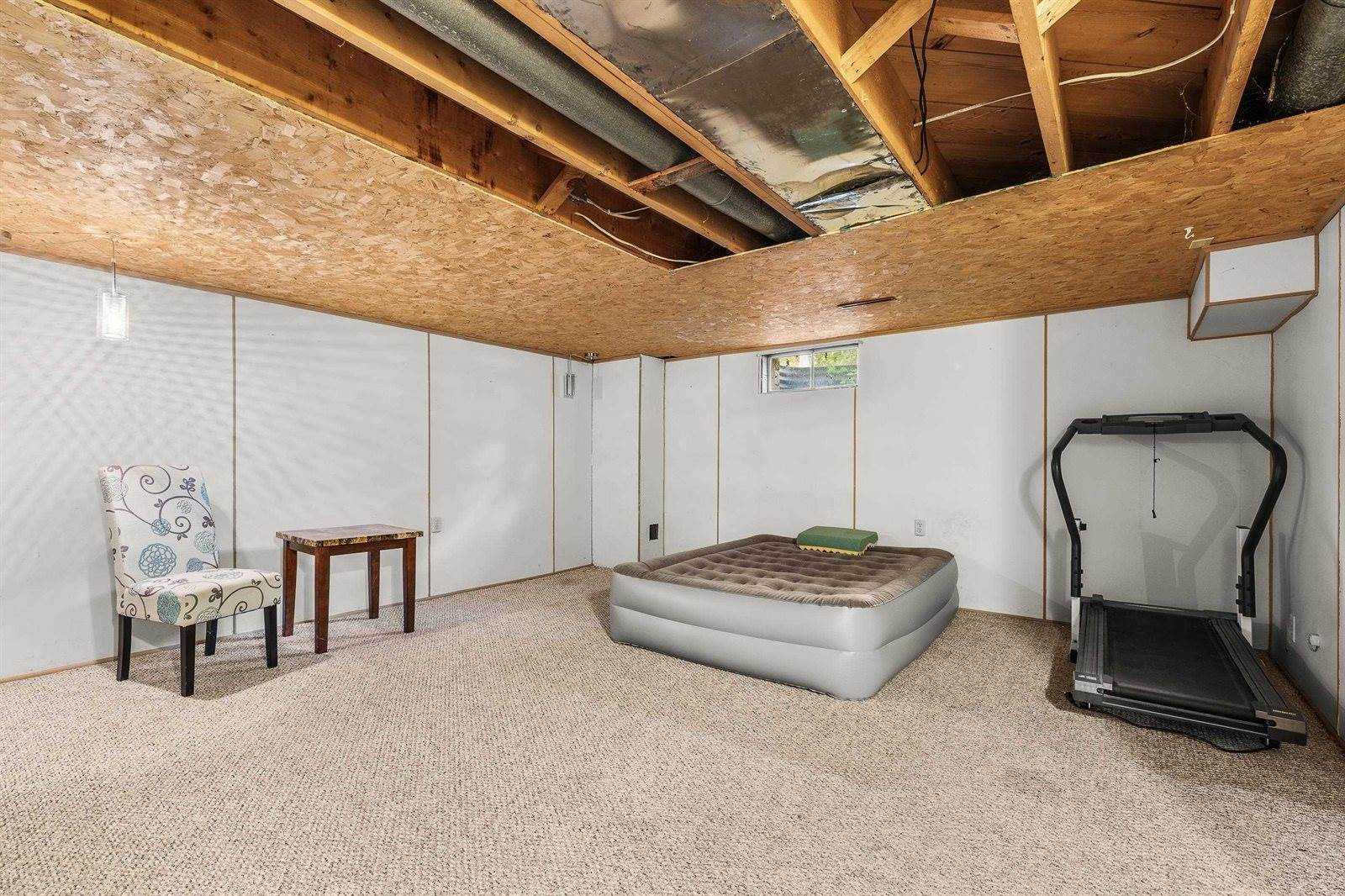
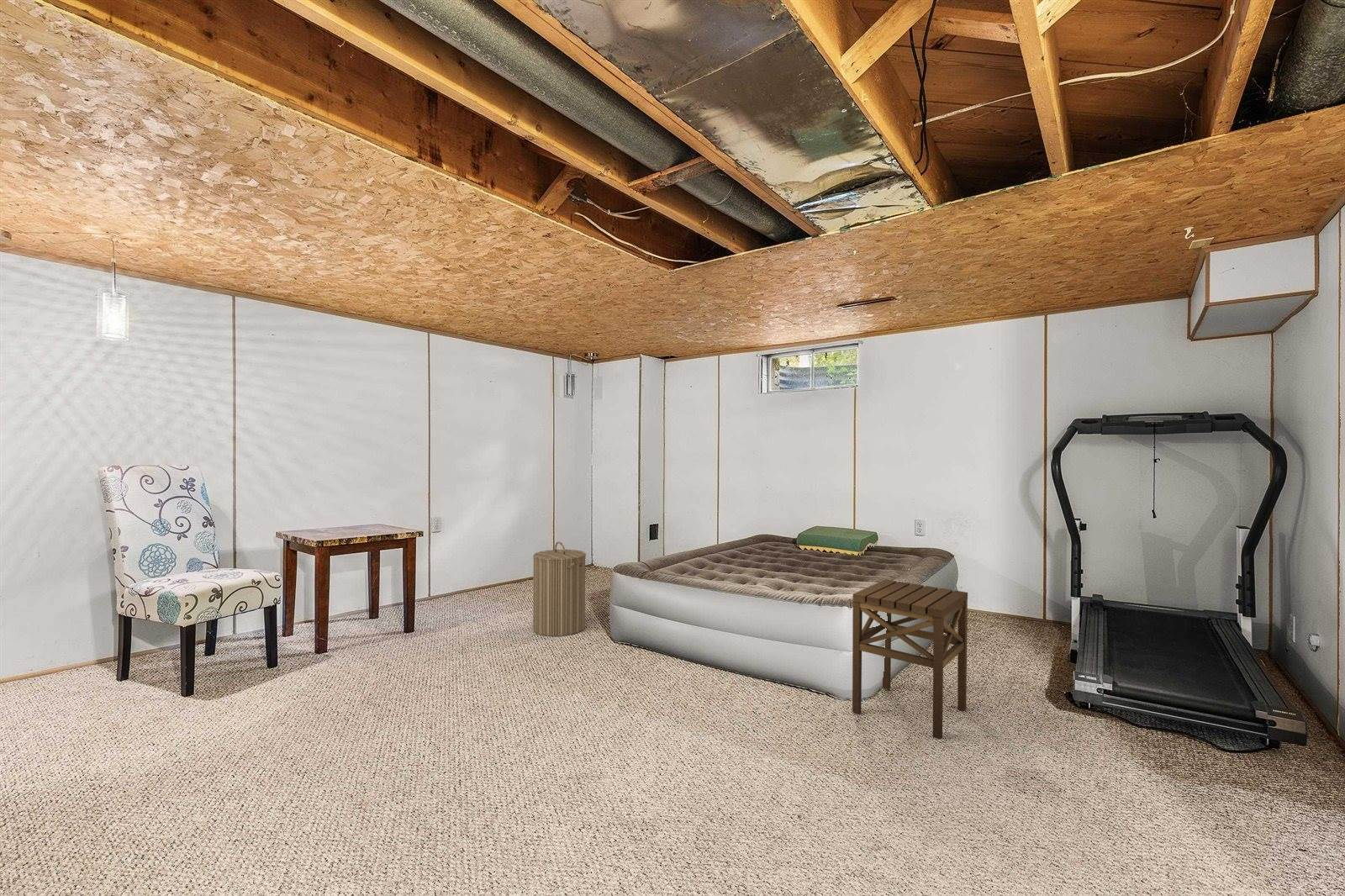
+ side table (910, 654)
+ laundry hamper (559, 585)
